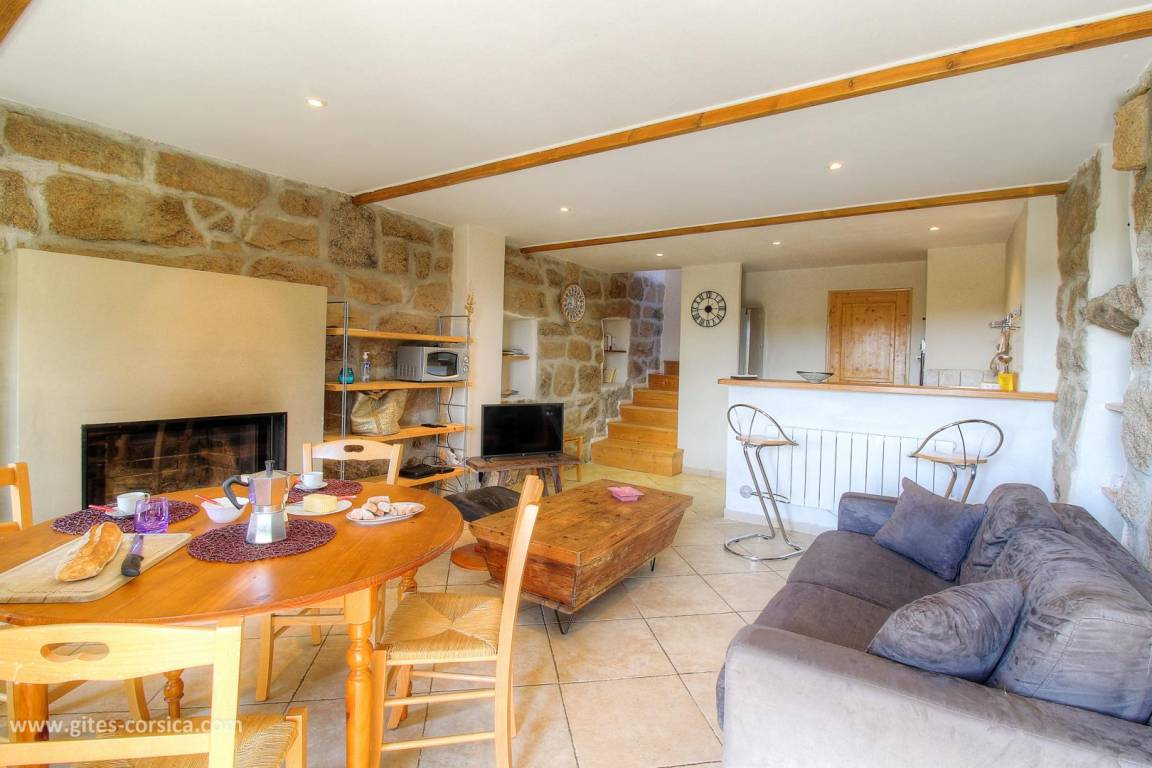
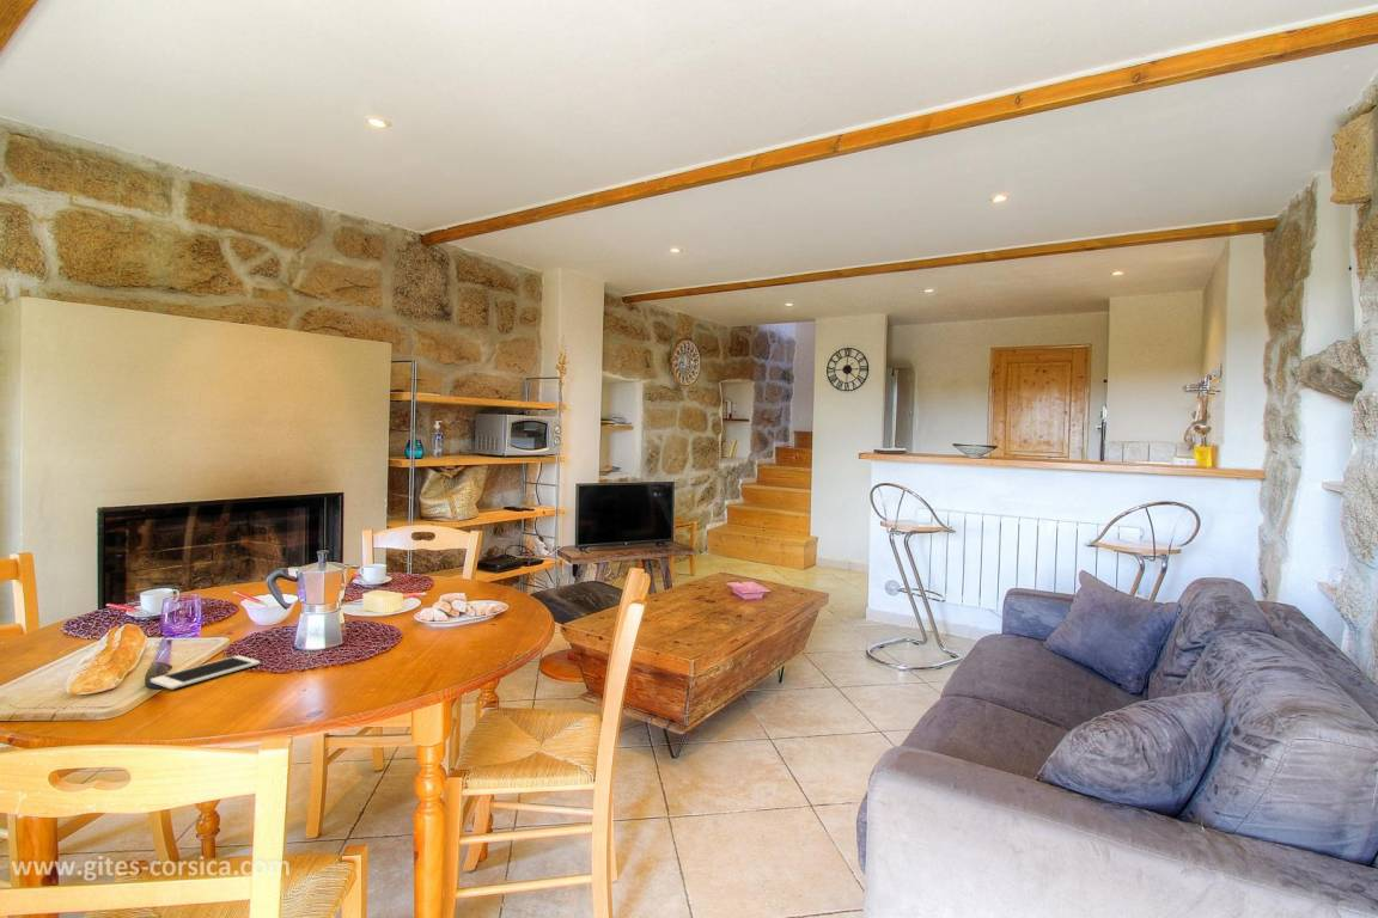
+ cell phone (207, 671)
